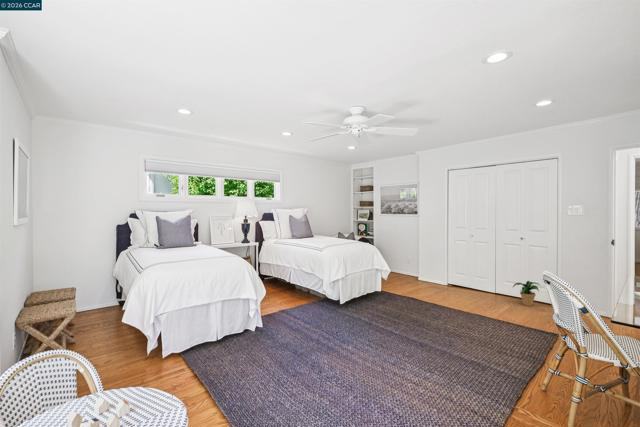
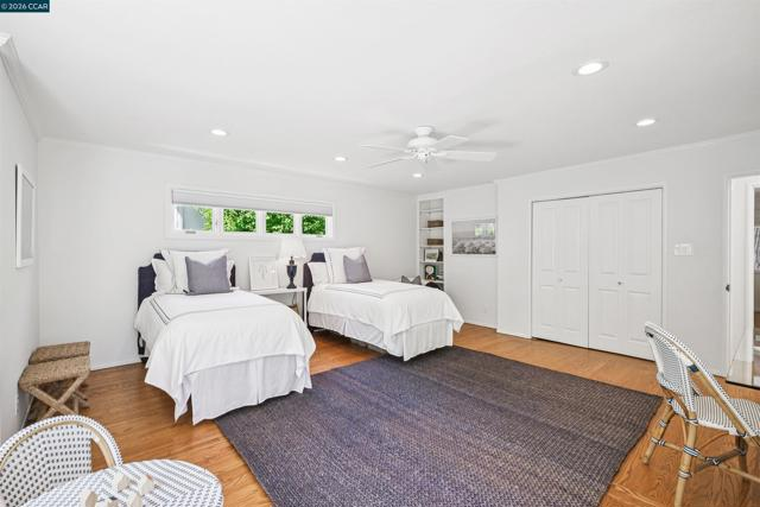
- potted plant (527, 293)
